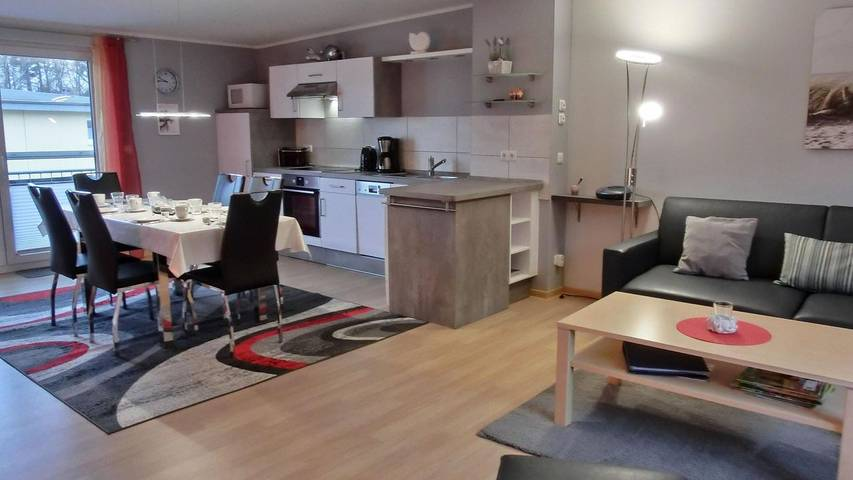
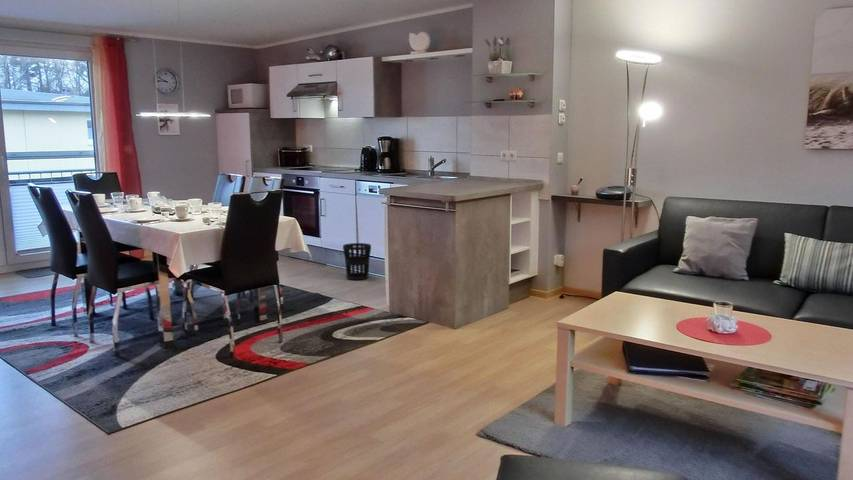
+ wastebasket (357, 261)
